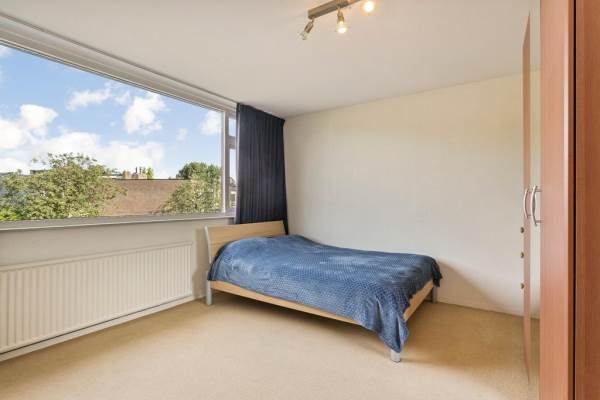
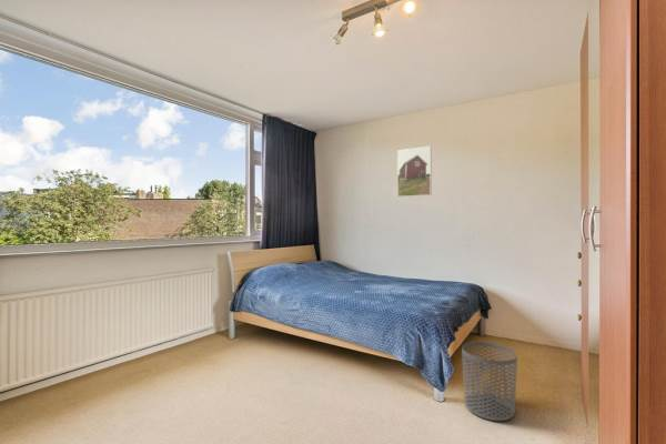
+ waste bin (488, 379)
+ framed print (413, 172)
